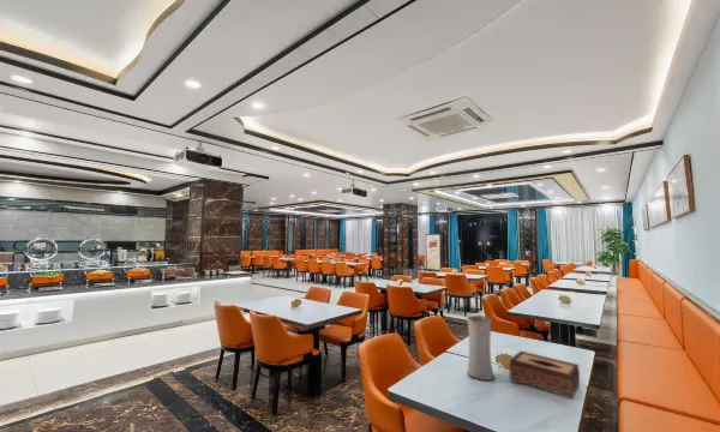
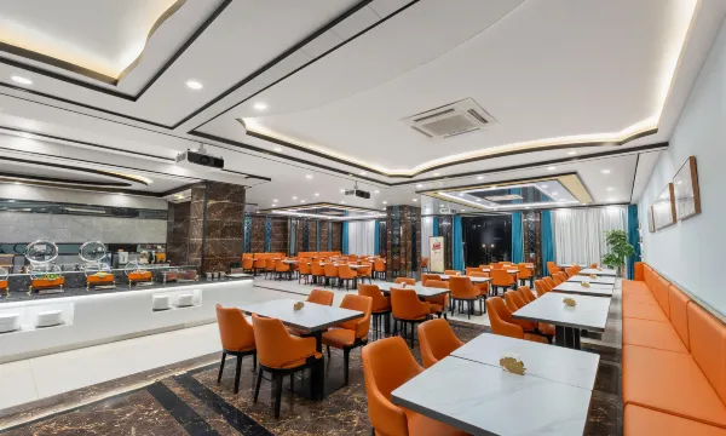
- vase (480, 347)
- tissue box (544, 372)
